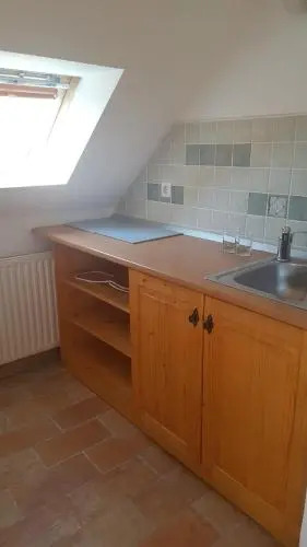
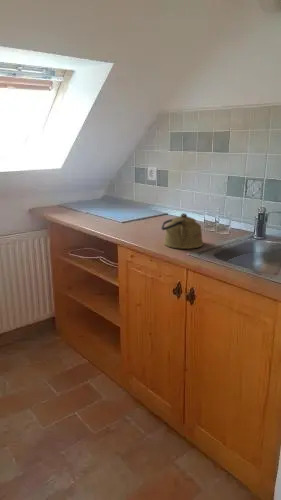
+ kettle (182, 229)
